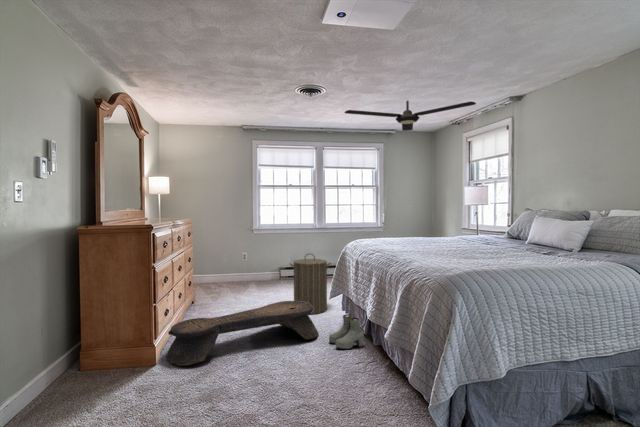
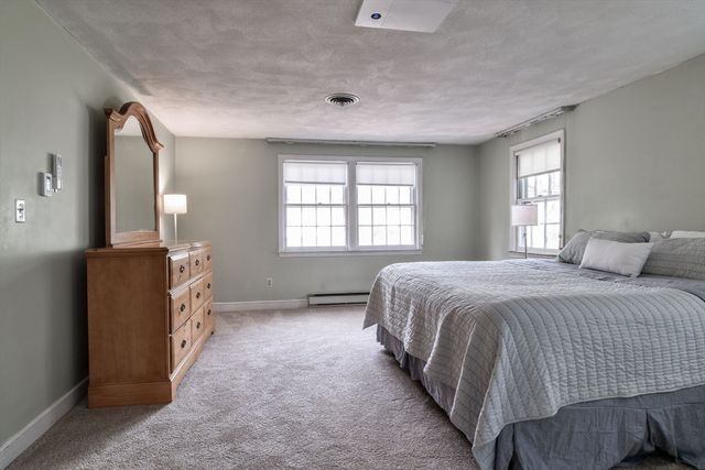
- bench (248, 327)
- boots (346, 330)
- laundry hamper (310, 281)
- ceiling fan (407, 115)
